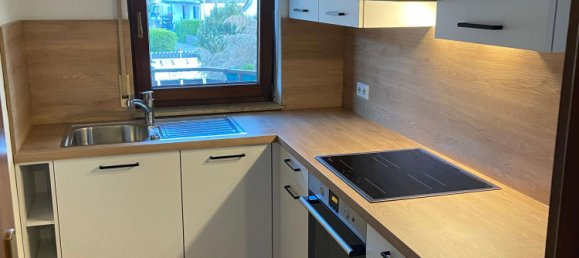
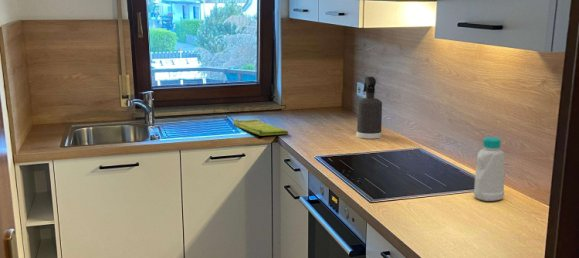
+ bottle (490, 168)
+ spray bottle (369, 106)
+ dish towel (259, 126)
